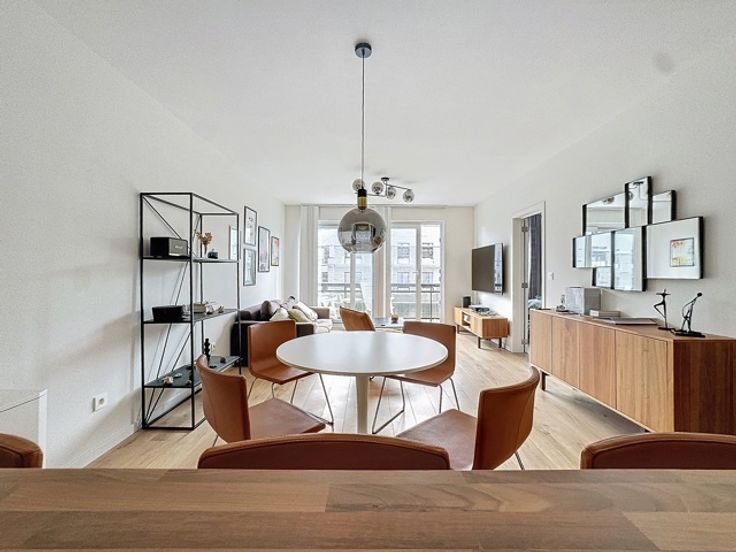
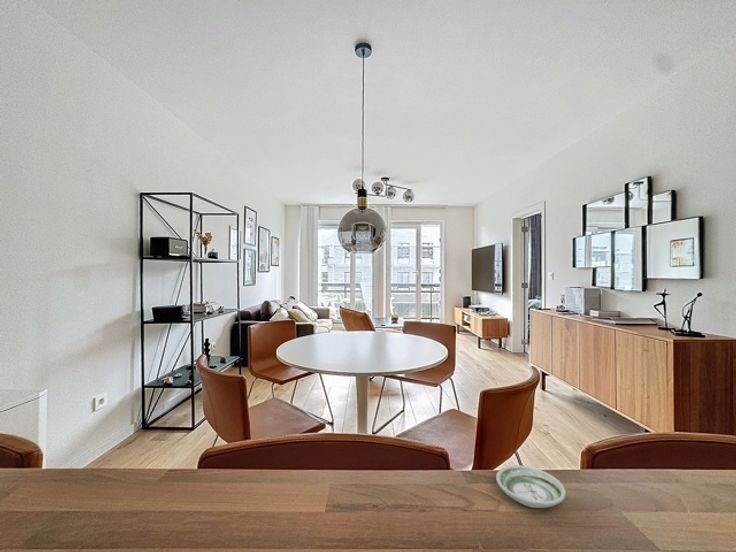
+ saucer (529, 489)
